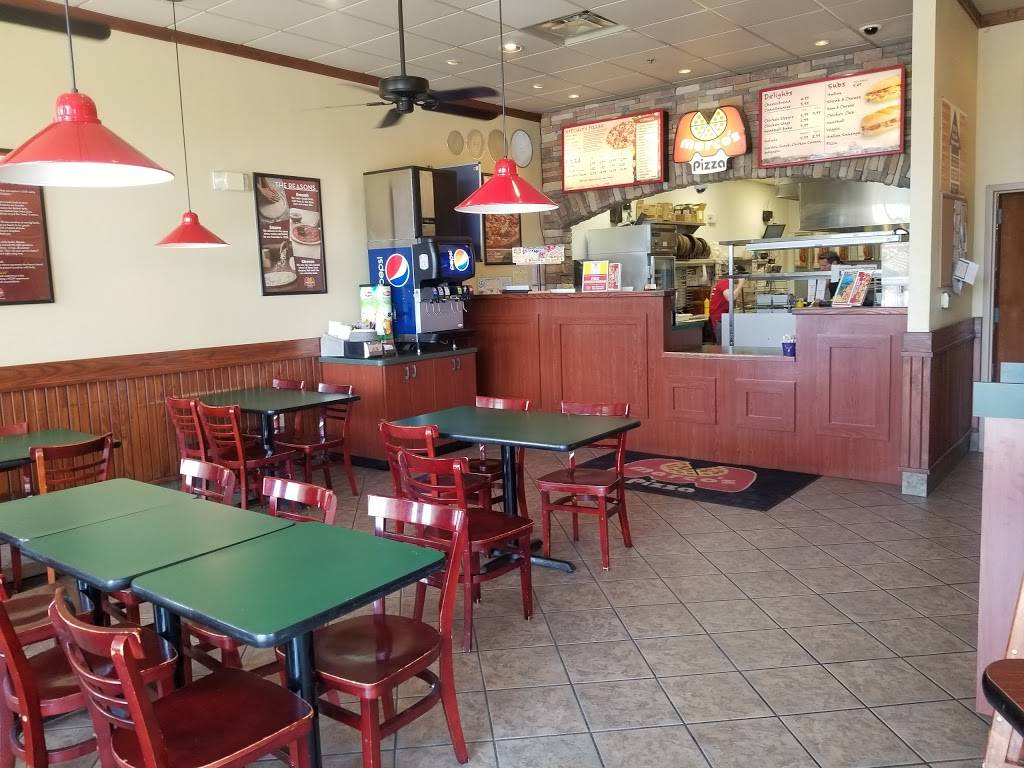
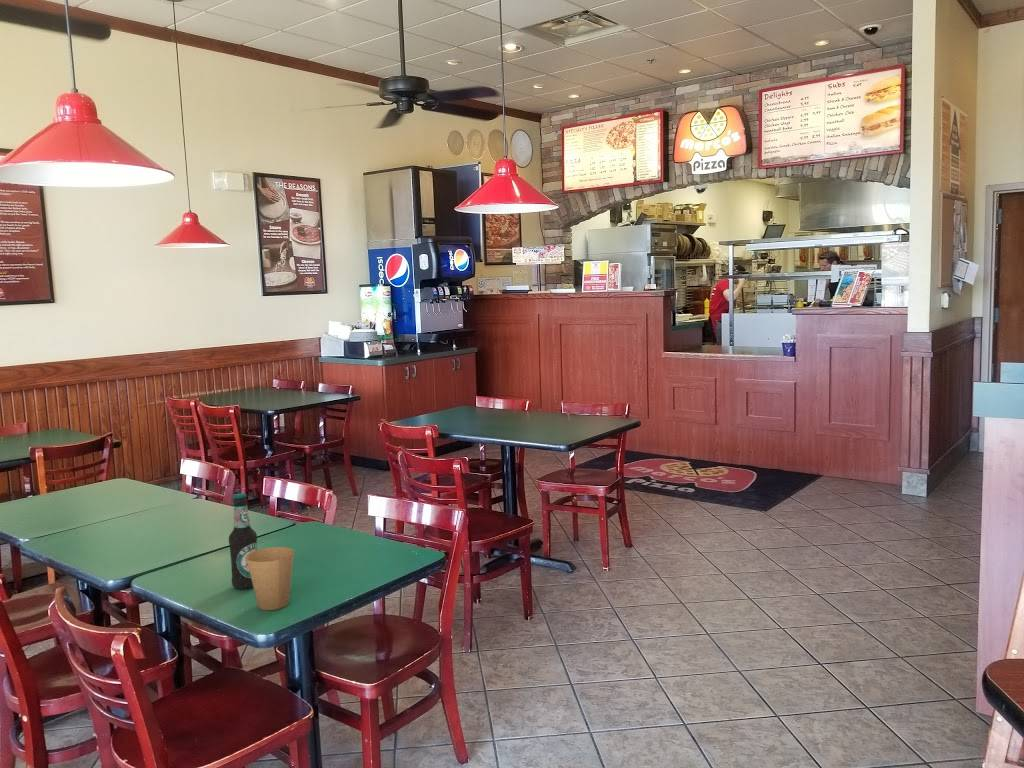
+ paper cup (271, 579)
+ bottle (243, 540)
